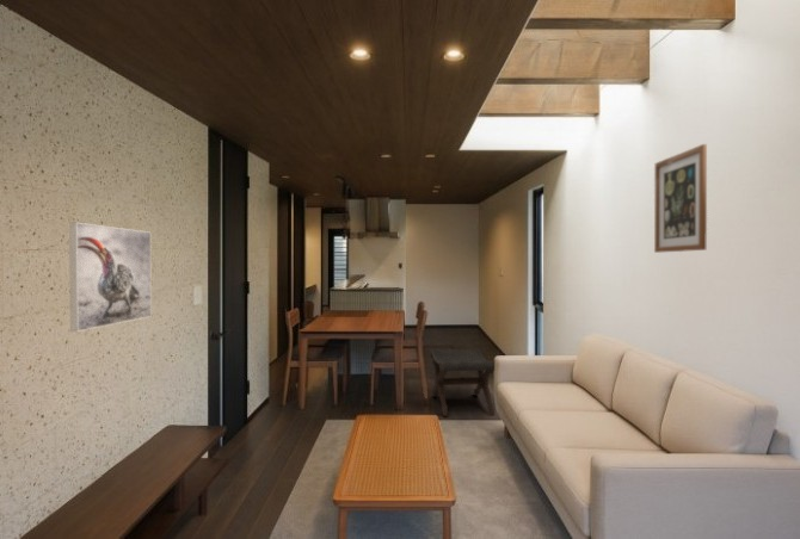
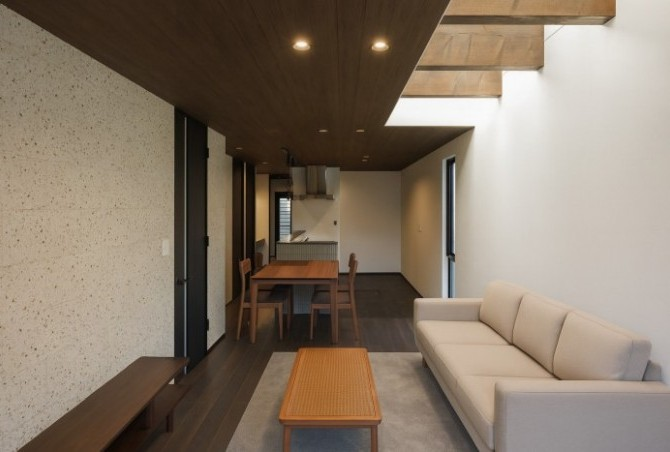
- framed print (115, 275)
- footstool (461, 379)
- wall art (678, 203)
